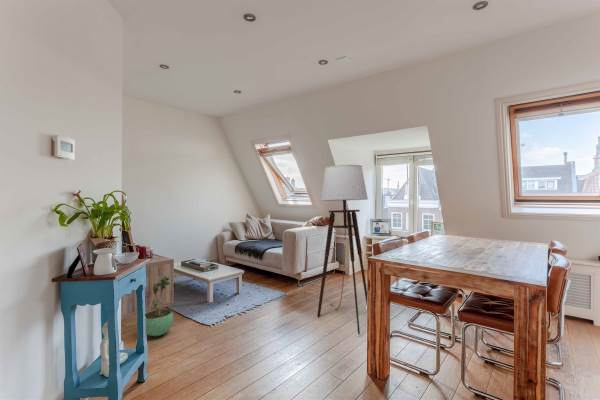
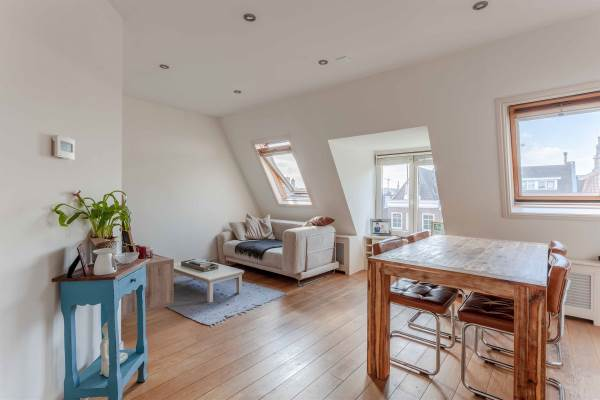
- floor lamp (344, 247)
- potted plant (158, 305)
